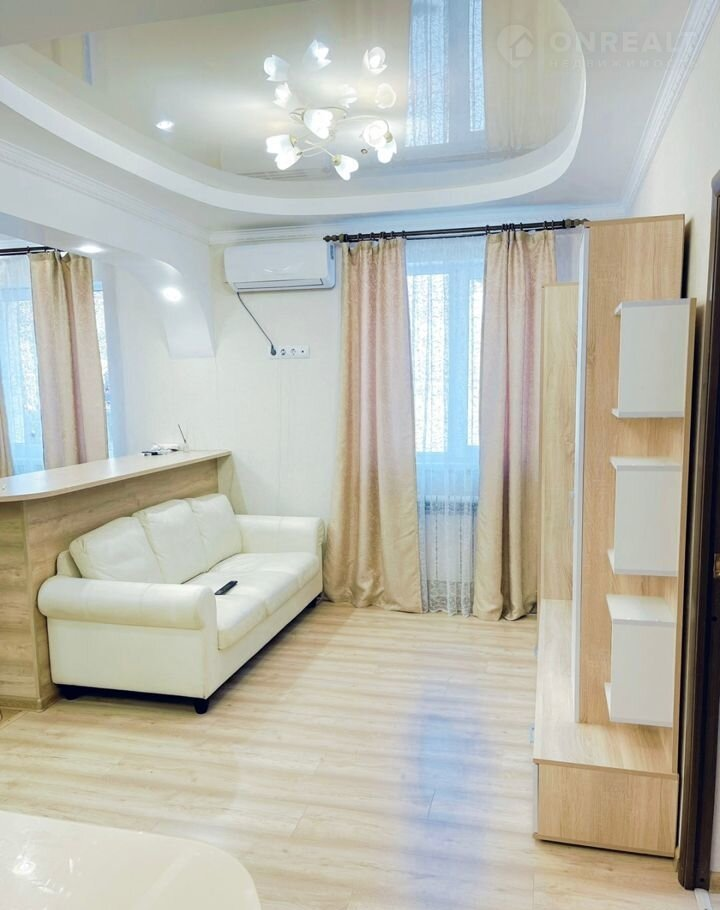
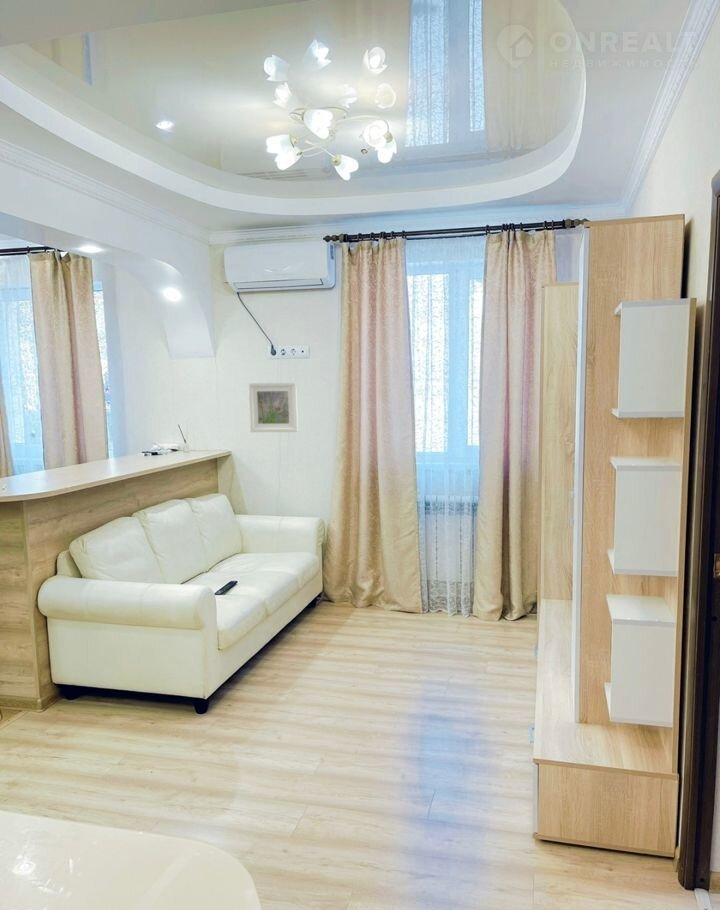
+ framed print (273, 407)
